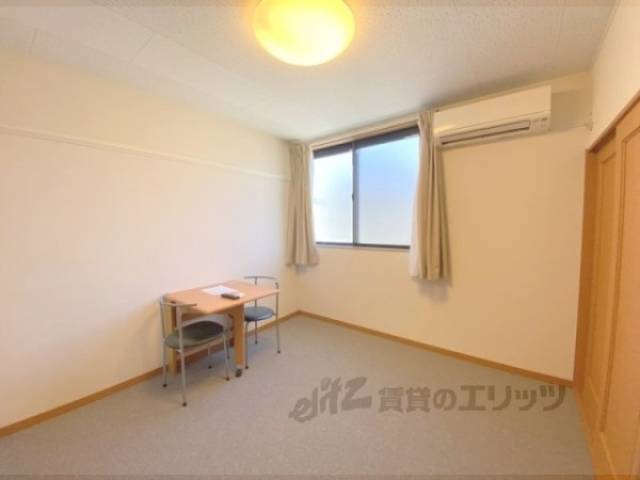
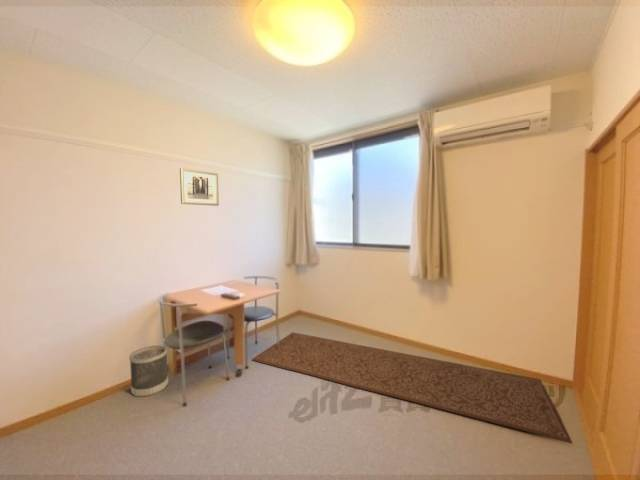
+ wastebasket (149, 369)
+ wall art (200, 188)
+ rug (384, 368)
